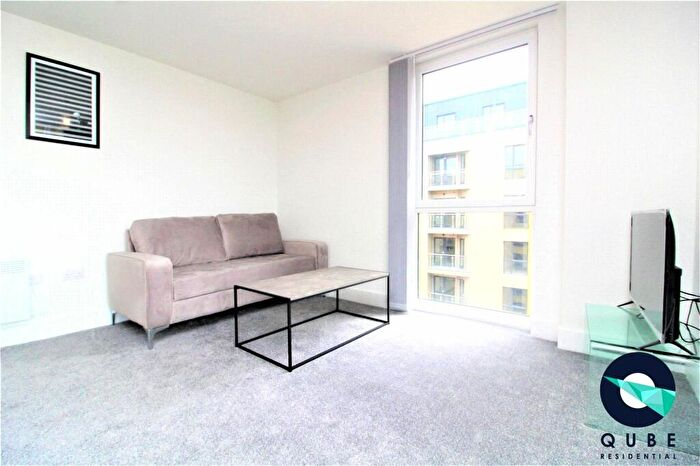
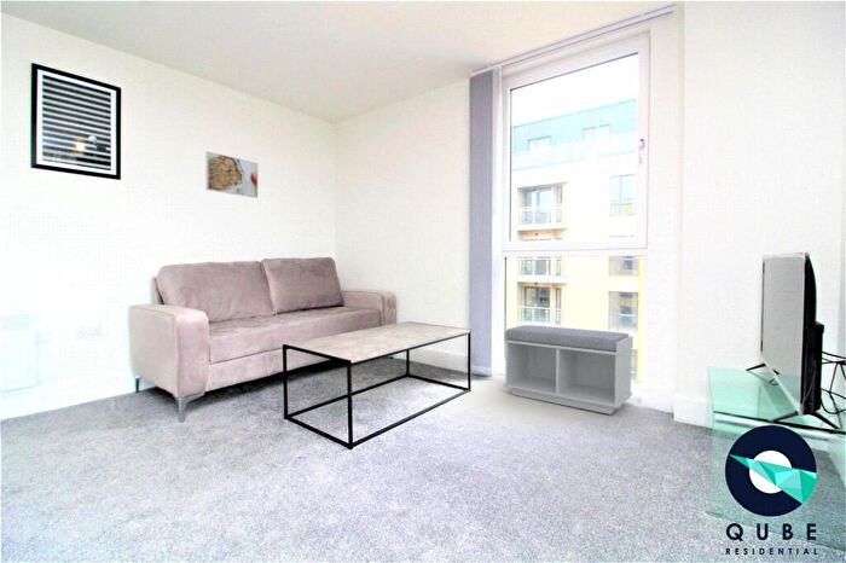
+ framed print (232, 175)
+ bench (566, 364)
